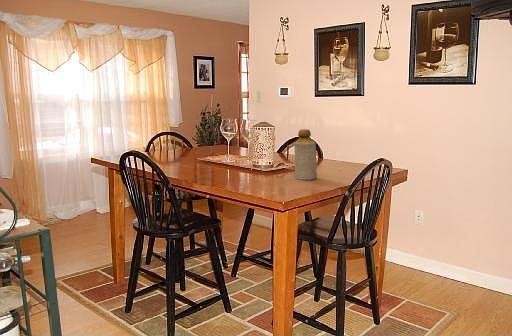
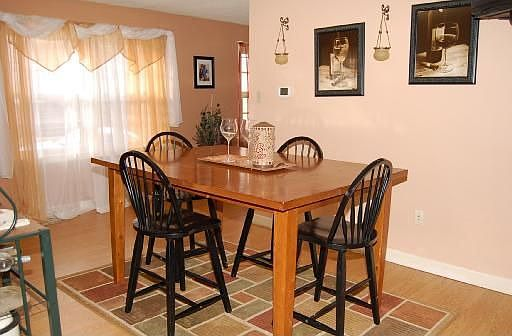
- bottle (305, 153)
